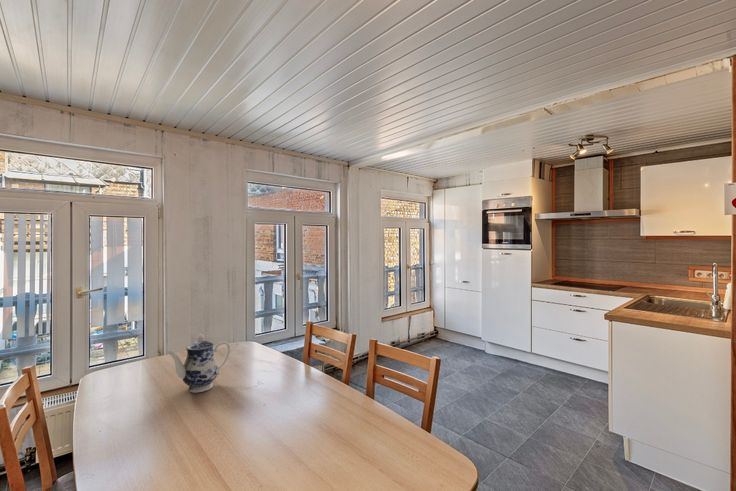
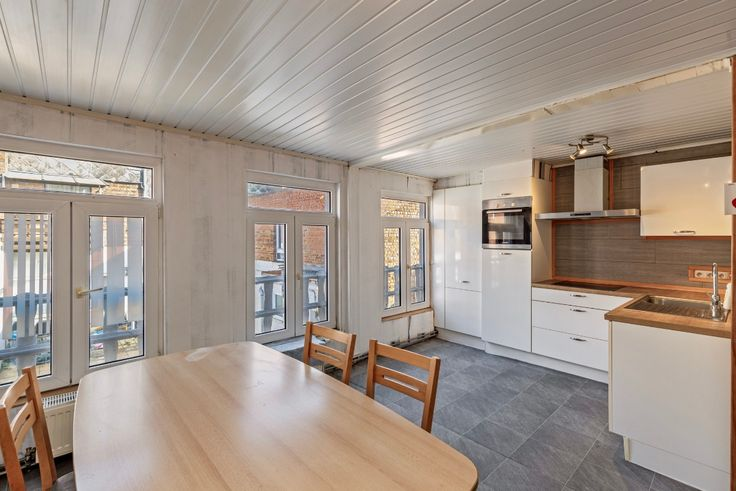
- teapot (200, 361)
